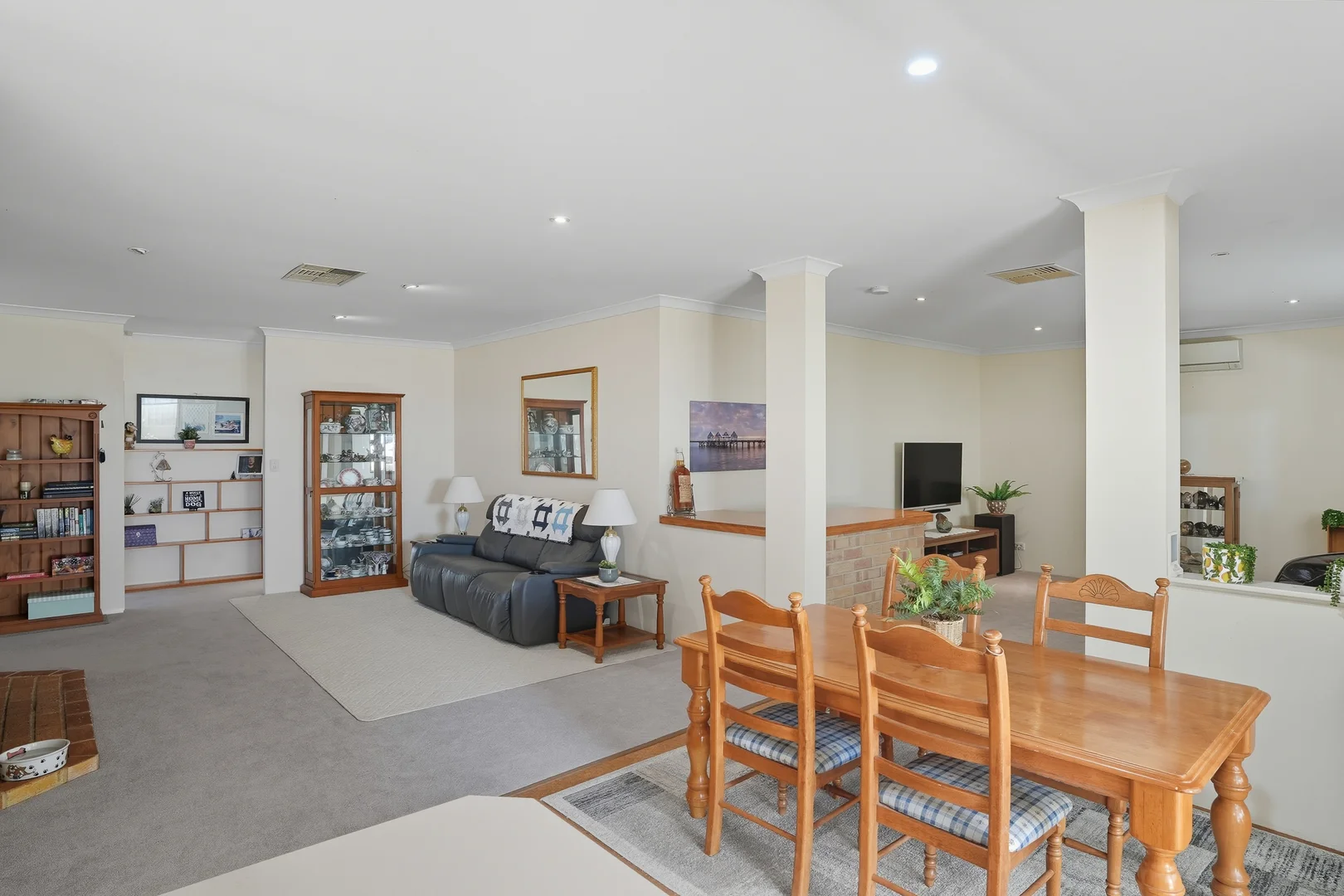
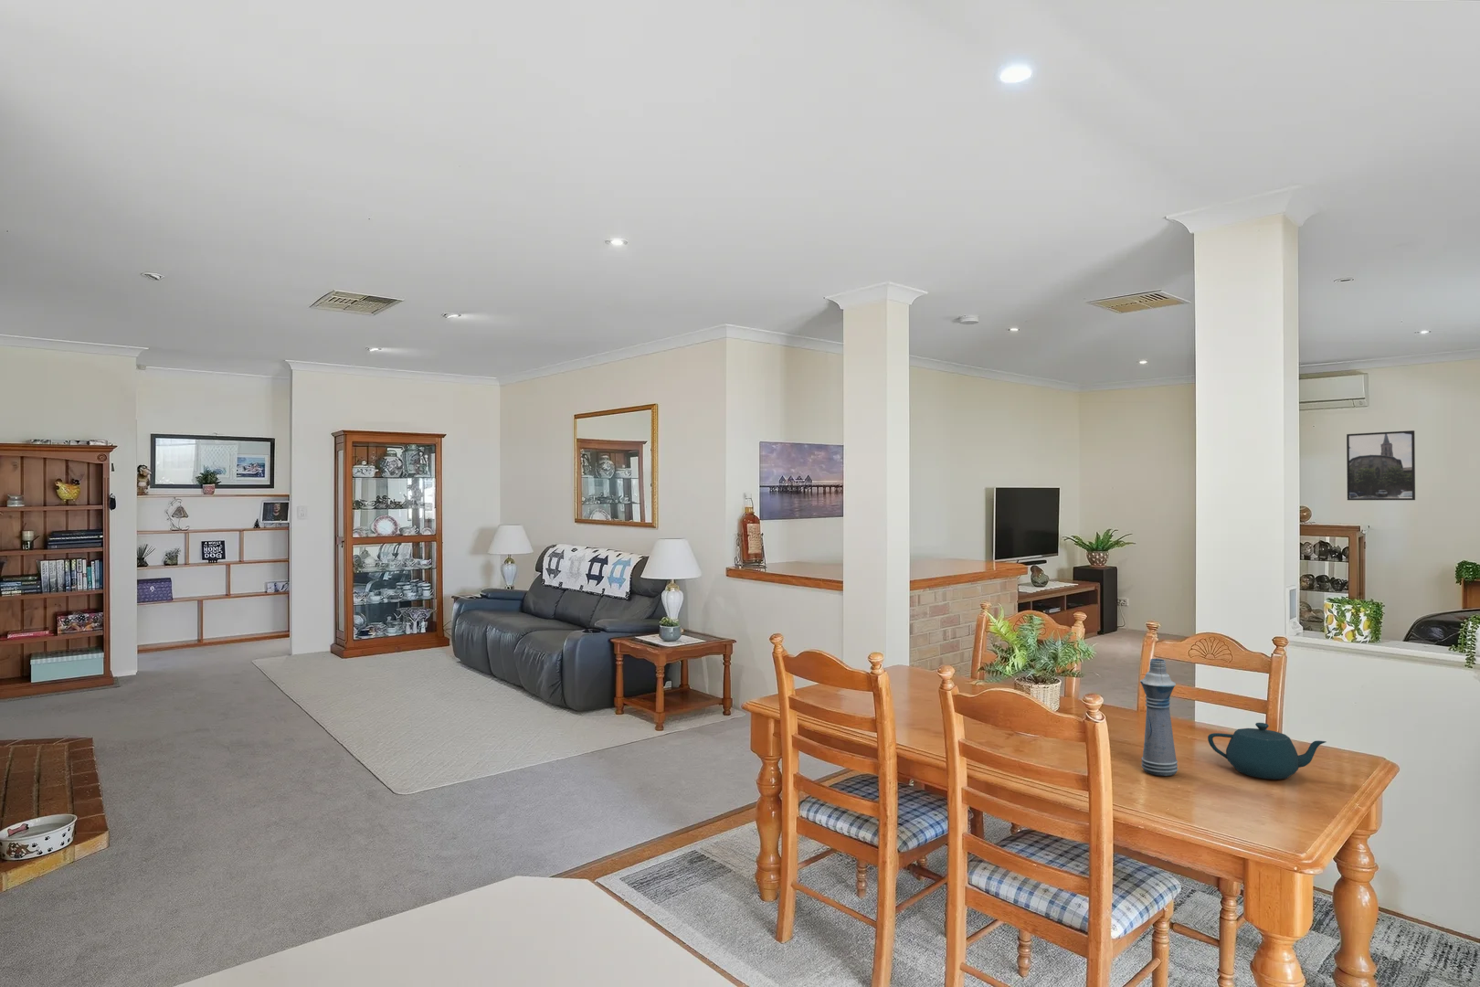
+ teapot (1265, 748)
+ bottle (1158, 716)
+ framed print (1380, 466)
